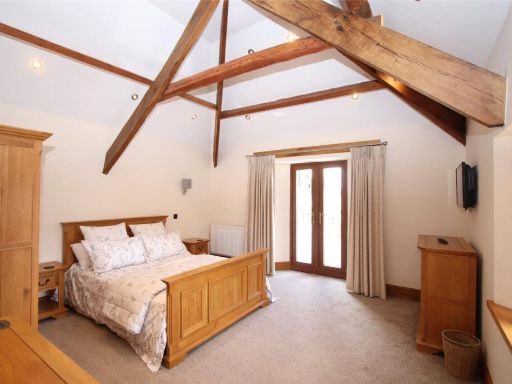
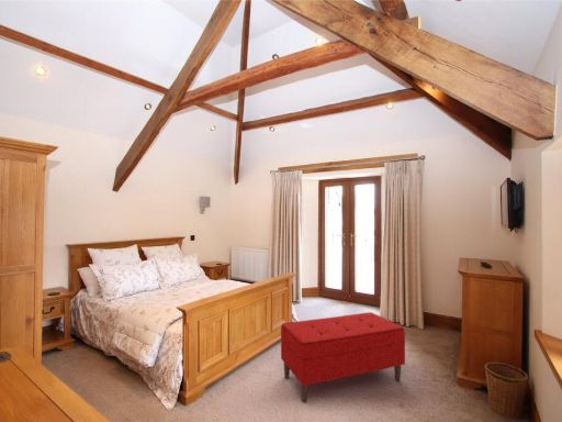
+ bench (341, 352)
